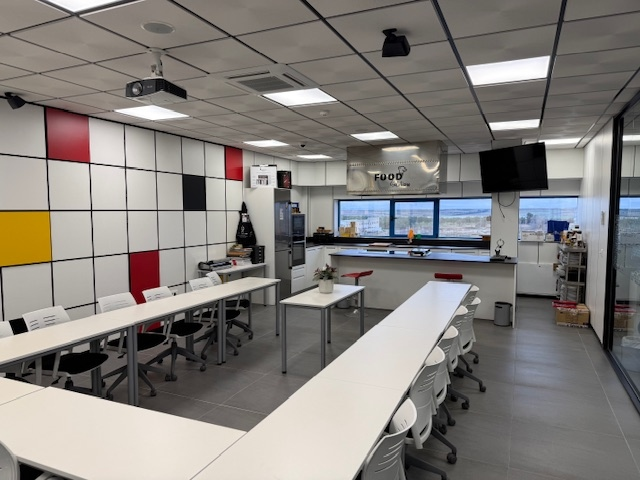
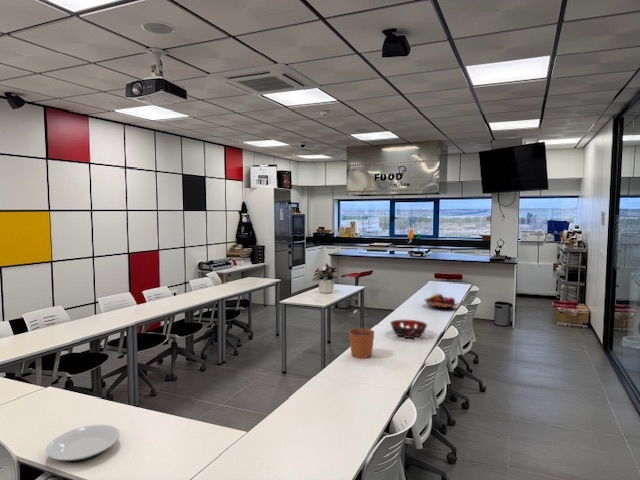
+ plate (84, 445)
+ decorative bowl (408, 329)
+ fruit basket (440, 300)
+ plant pot (361, 337)
